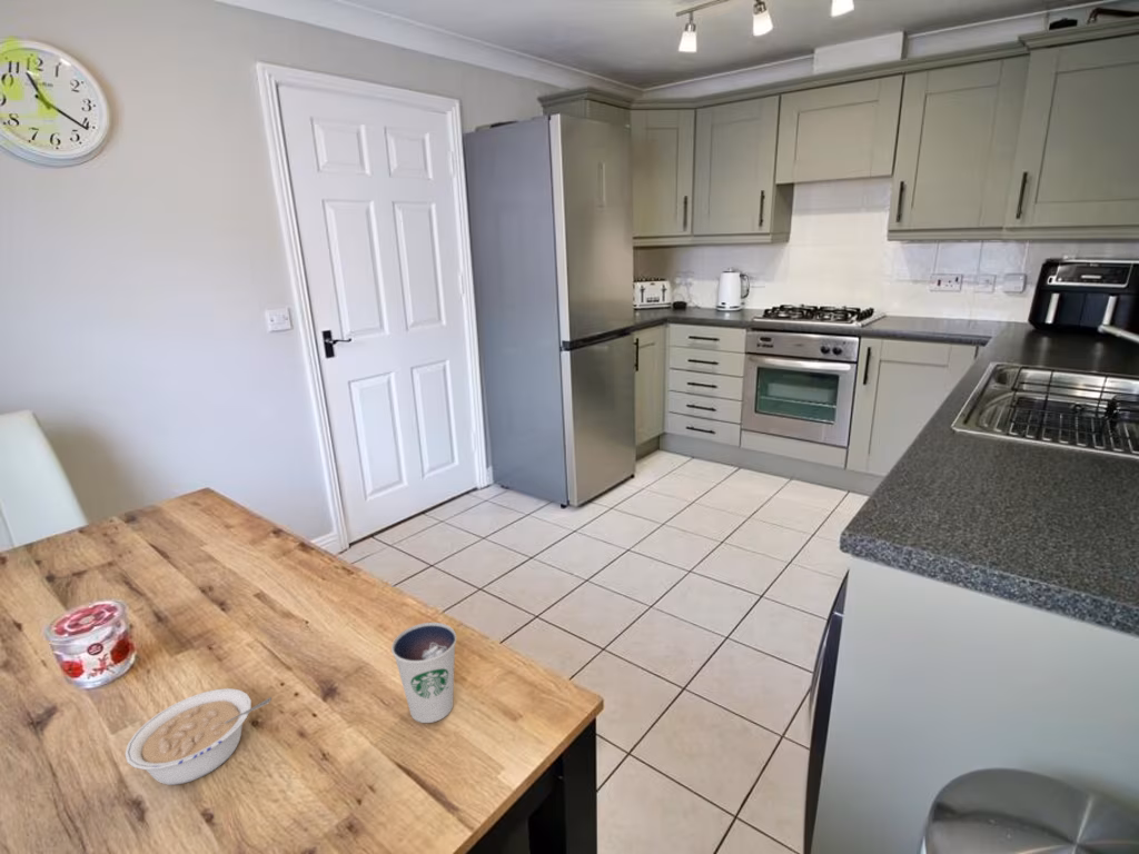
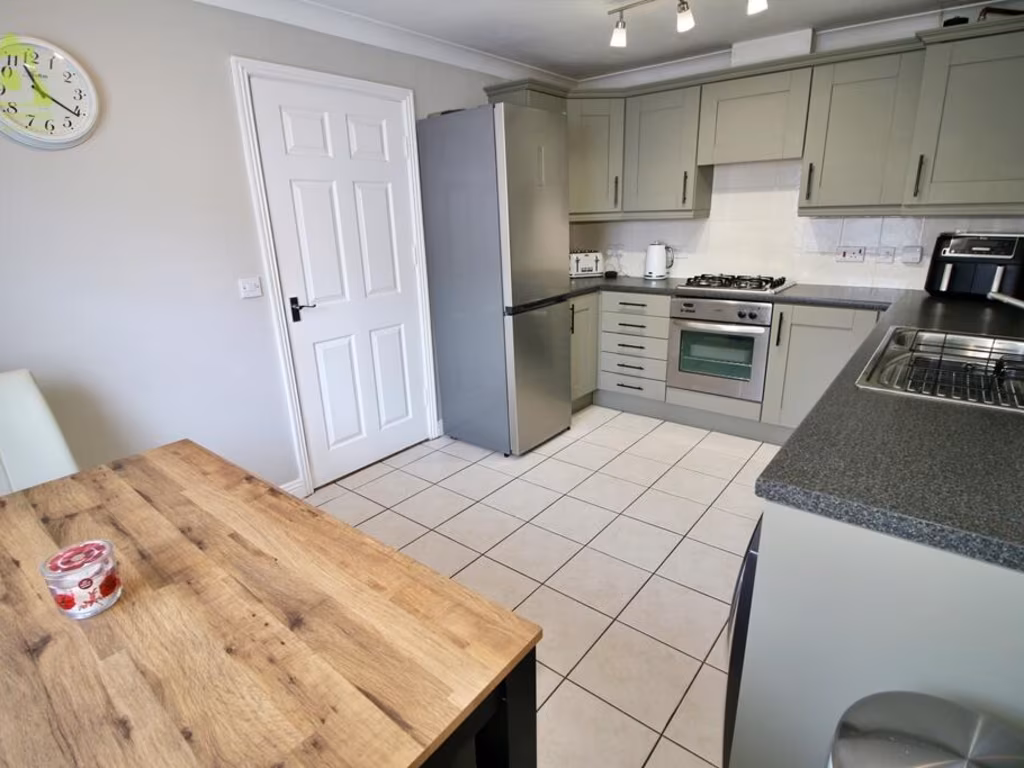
- legume (199, 734)
- dixie cup (427, 675)
